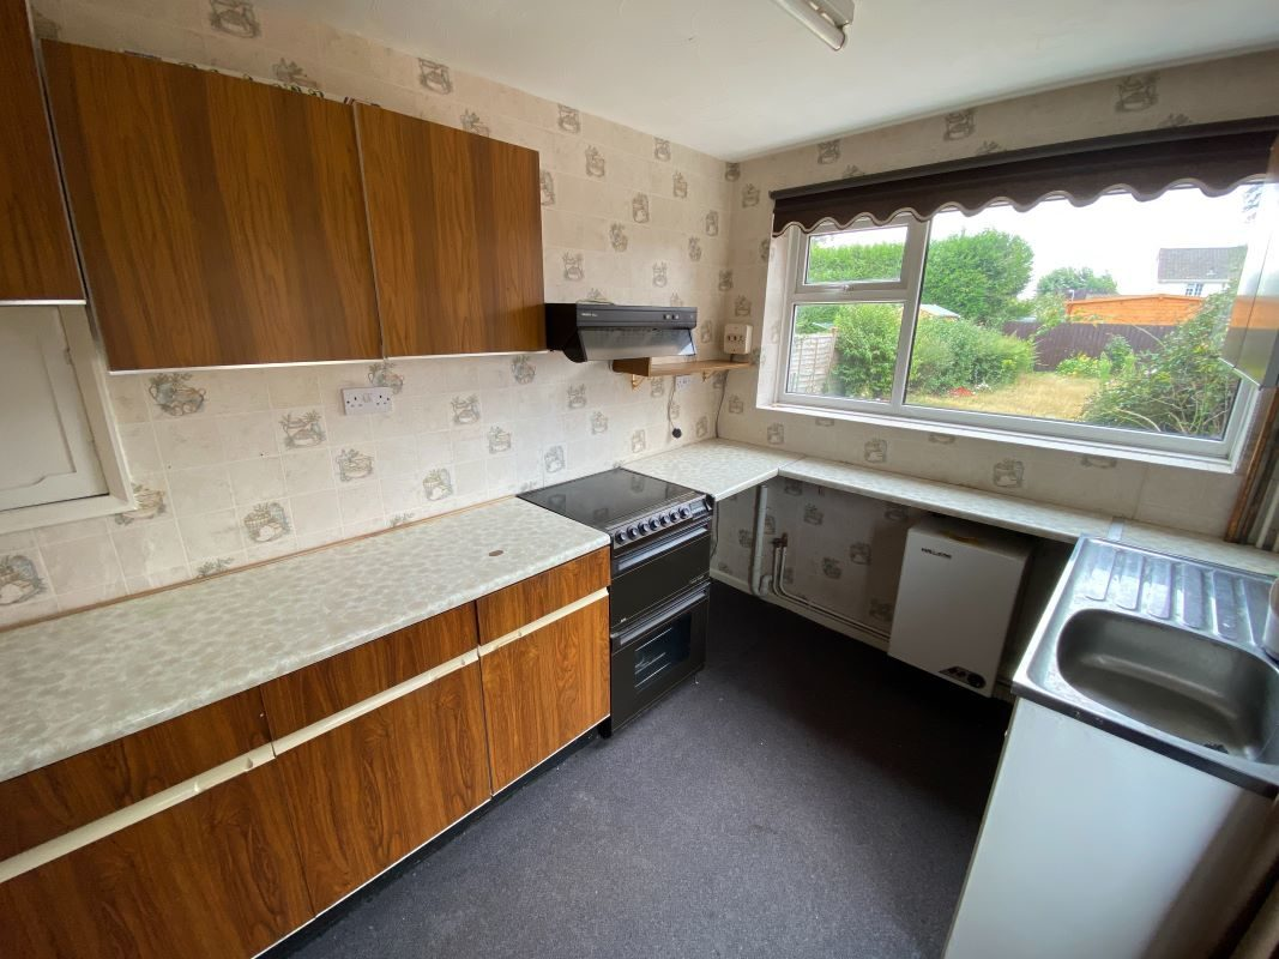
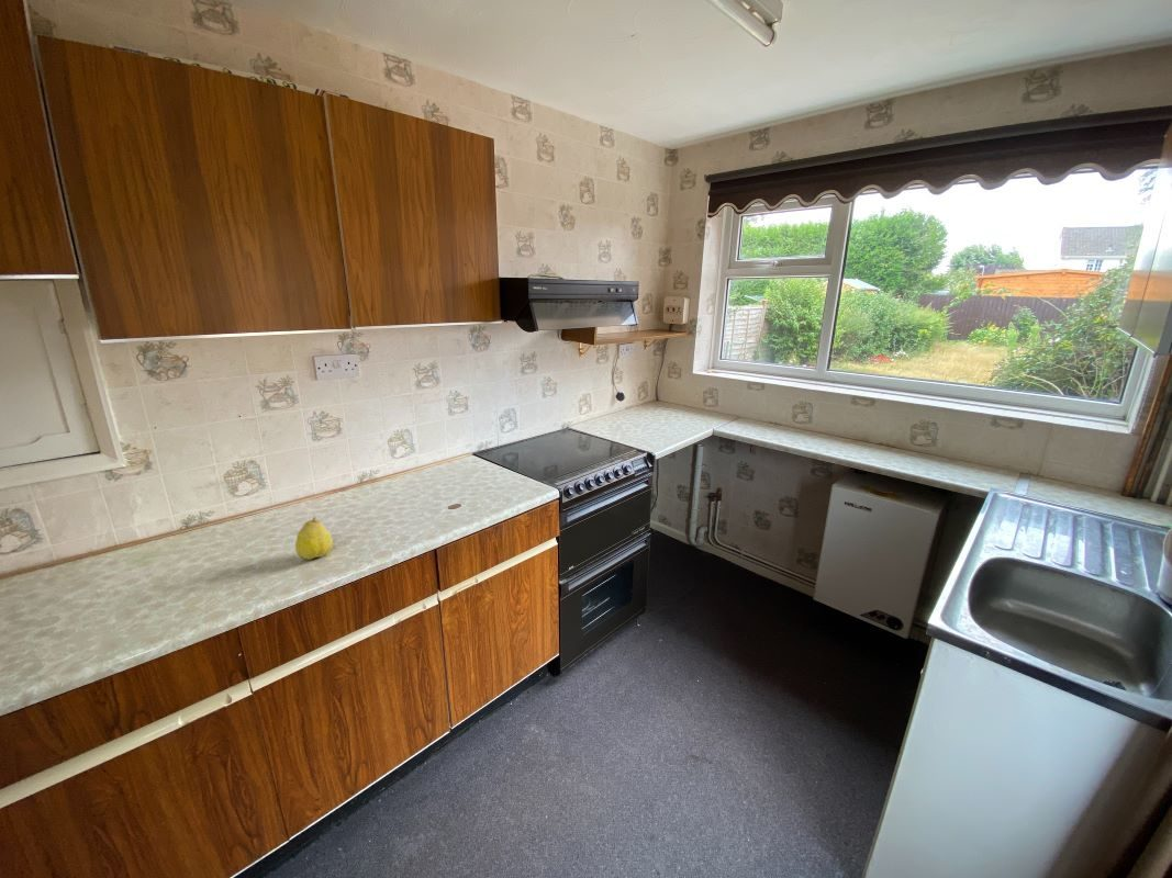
+ fruit (312, 538)
